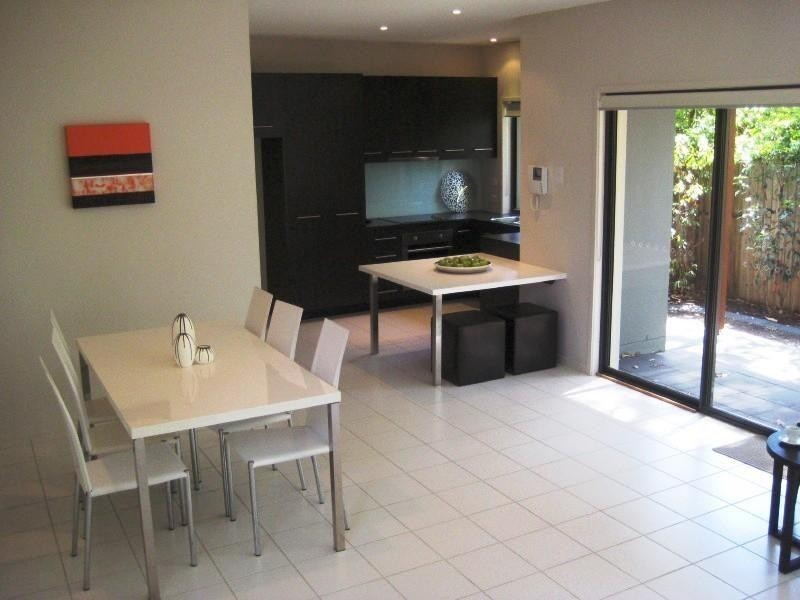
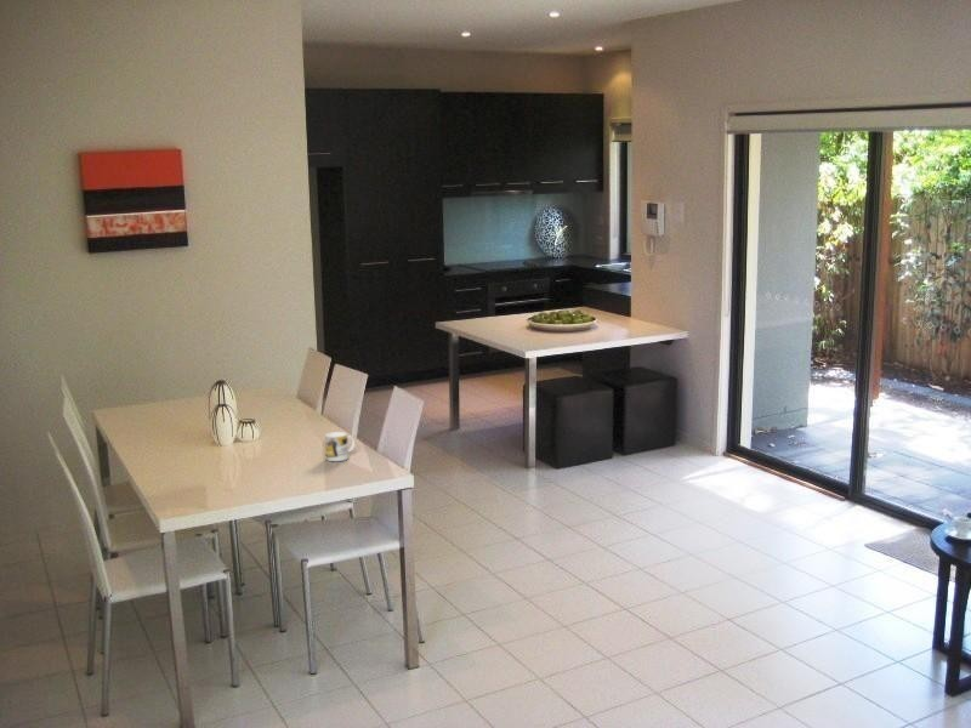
+ mug (341, 445)
